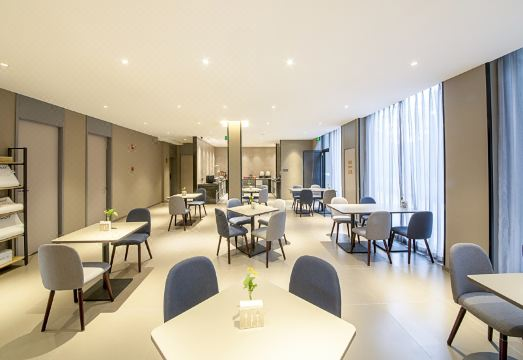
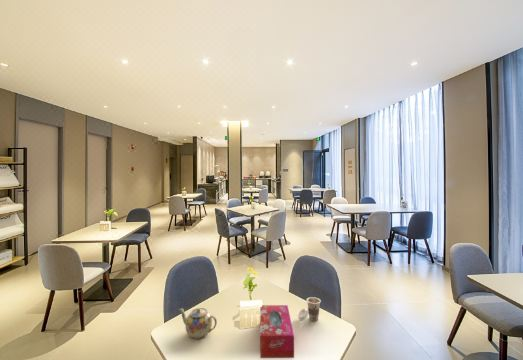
+ tissue box (275, 328)
+ cup (309, 309)
+ teapot (197, 321)
